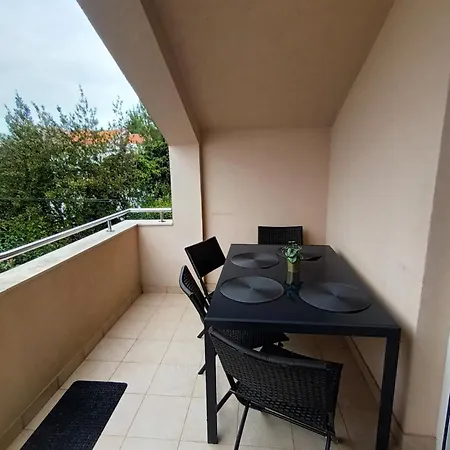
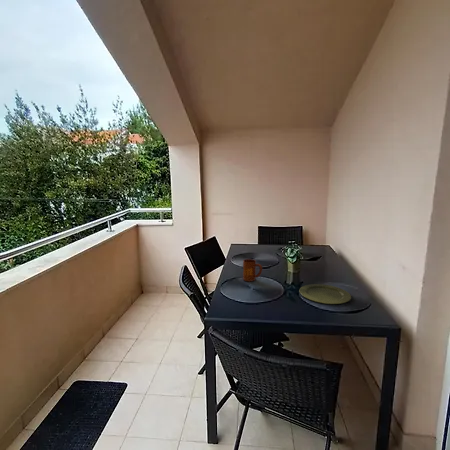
+ mug (252, 270)
+ plate (324, 293)
